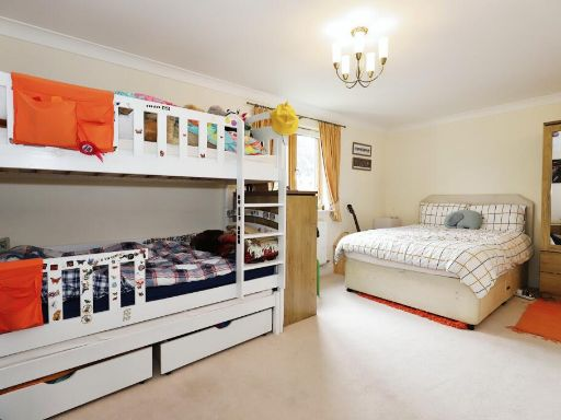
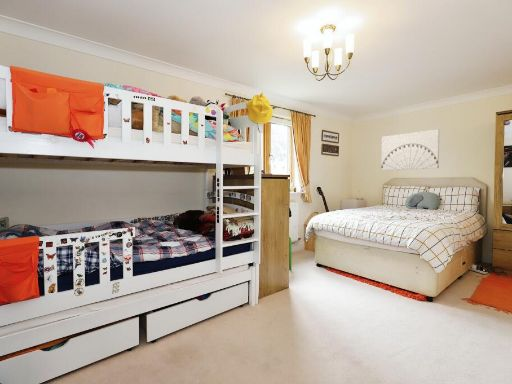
+ wall art (408, 151)
